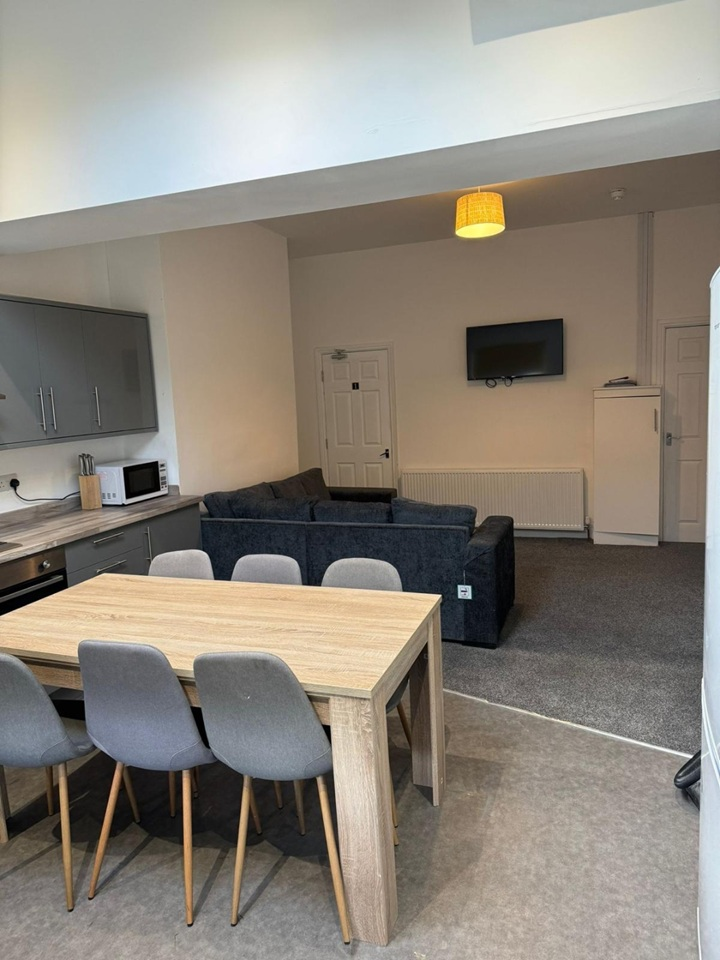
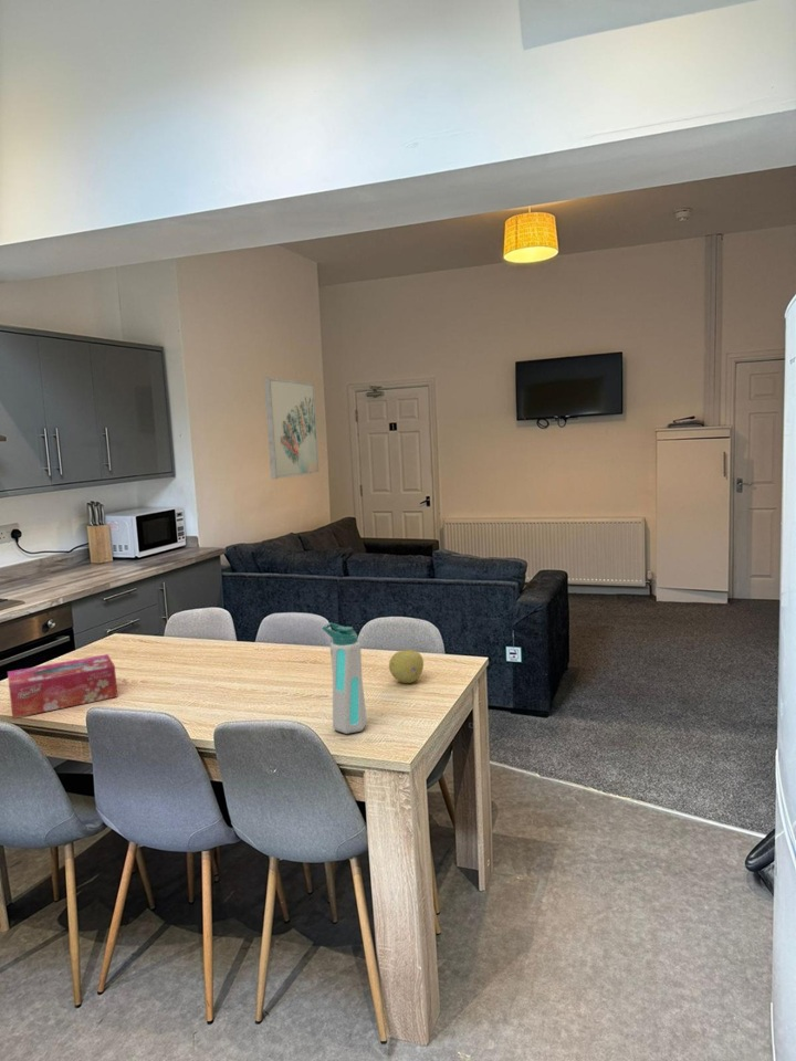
+ water bottle (344, 676)
+ wall art (293, 428)
+ fruit (406, 665)
+ tissue box (62, 684)
